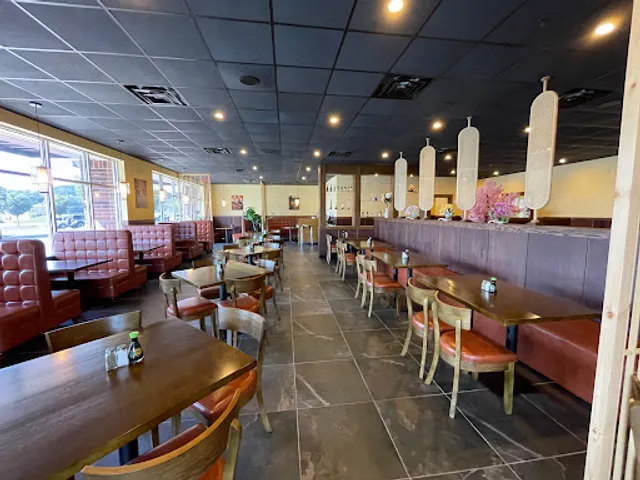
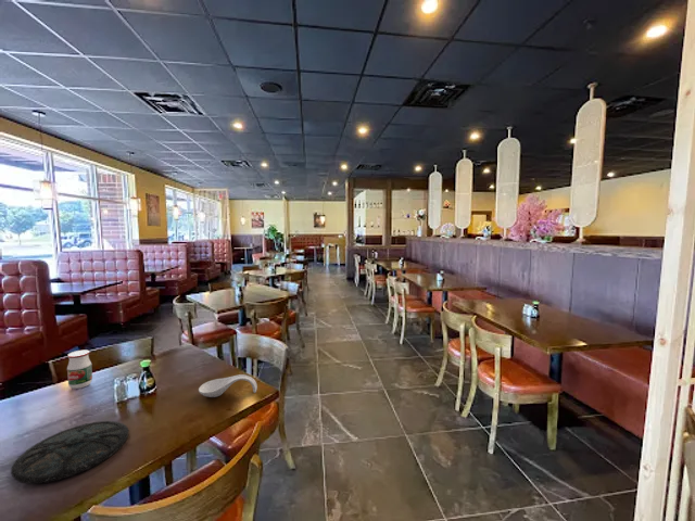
+ jar (79, 369)
+ plate (75, 443)
+ spoon rest (228, 384)
